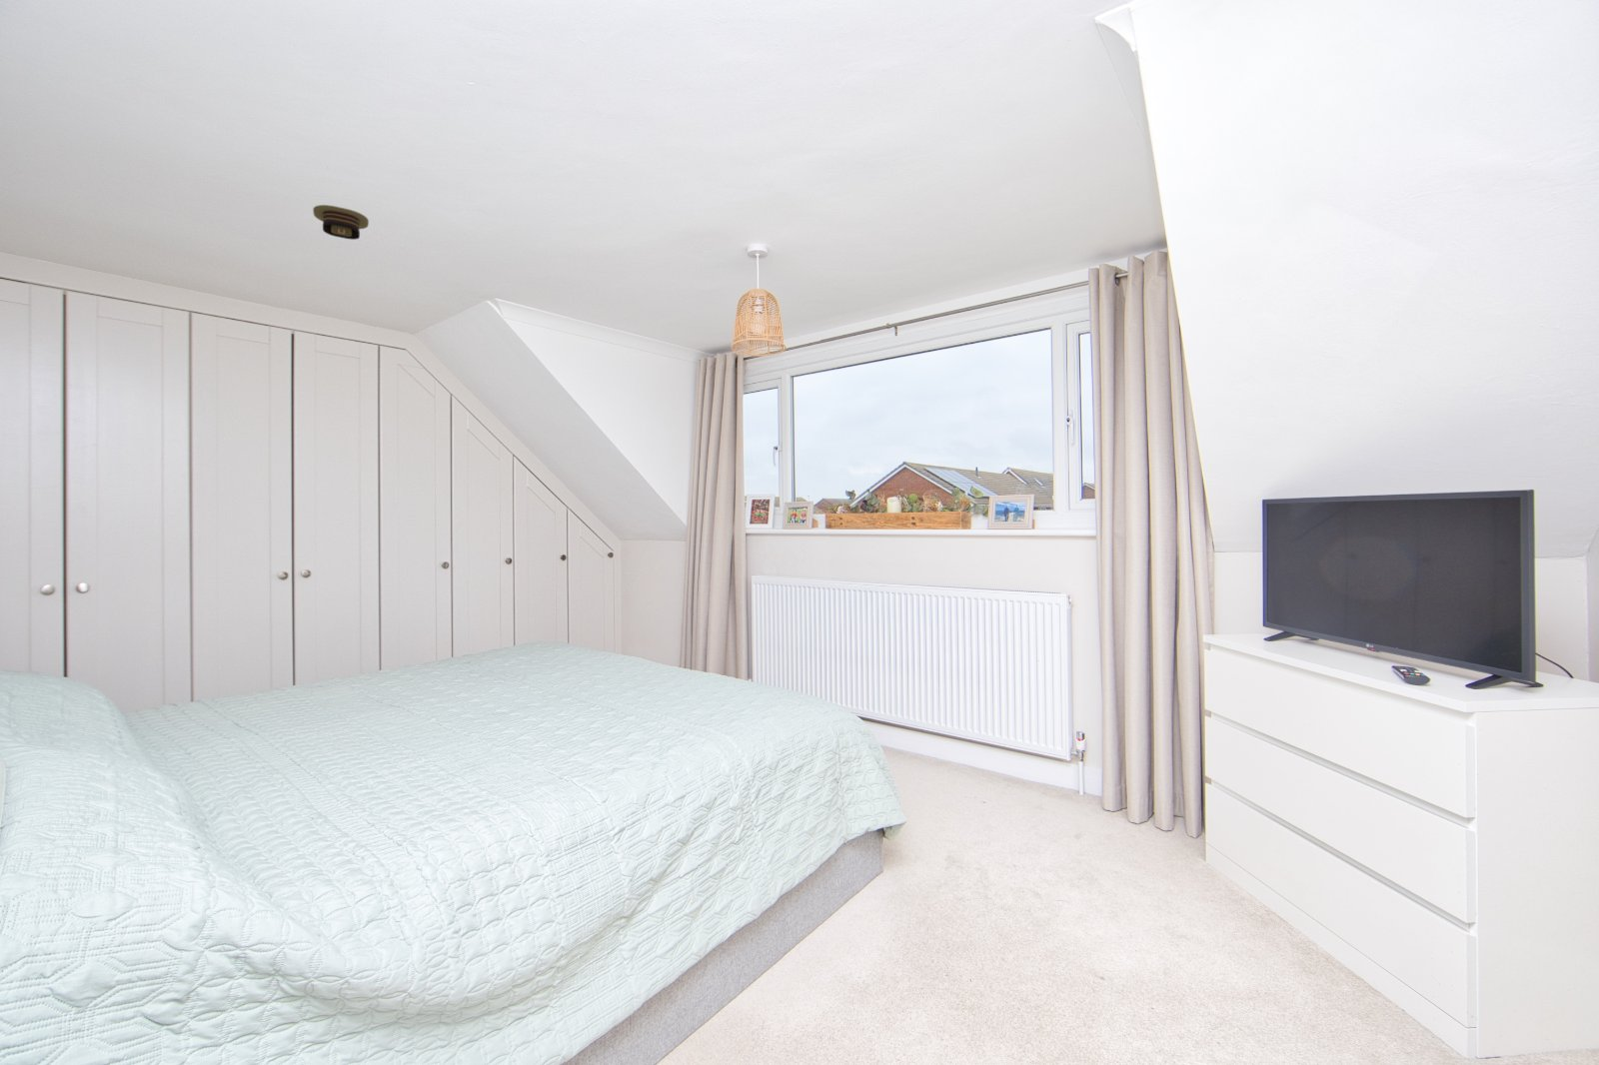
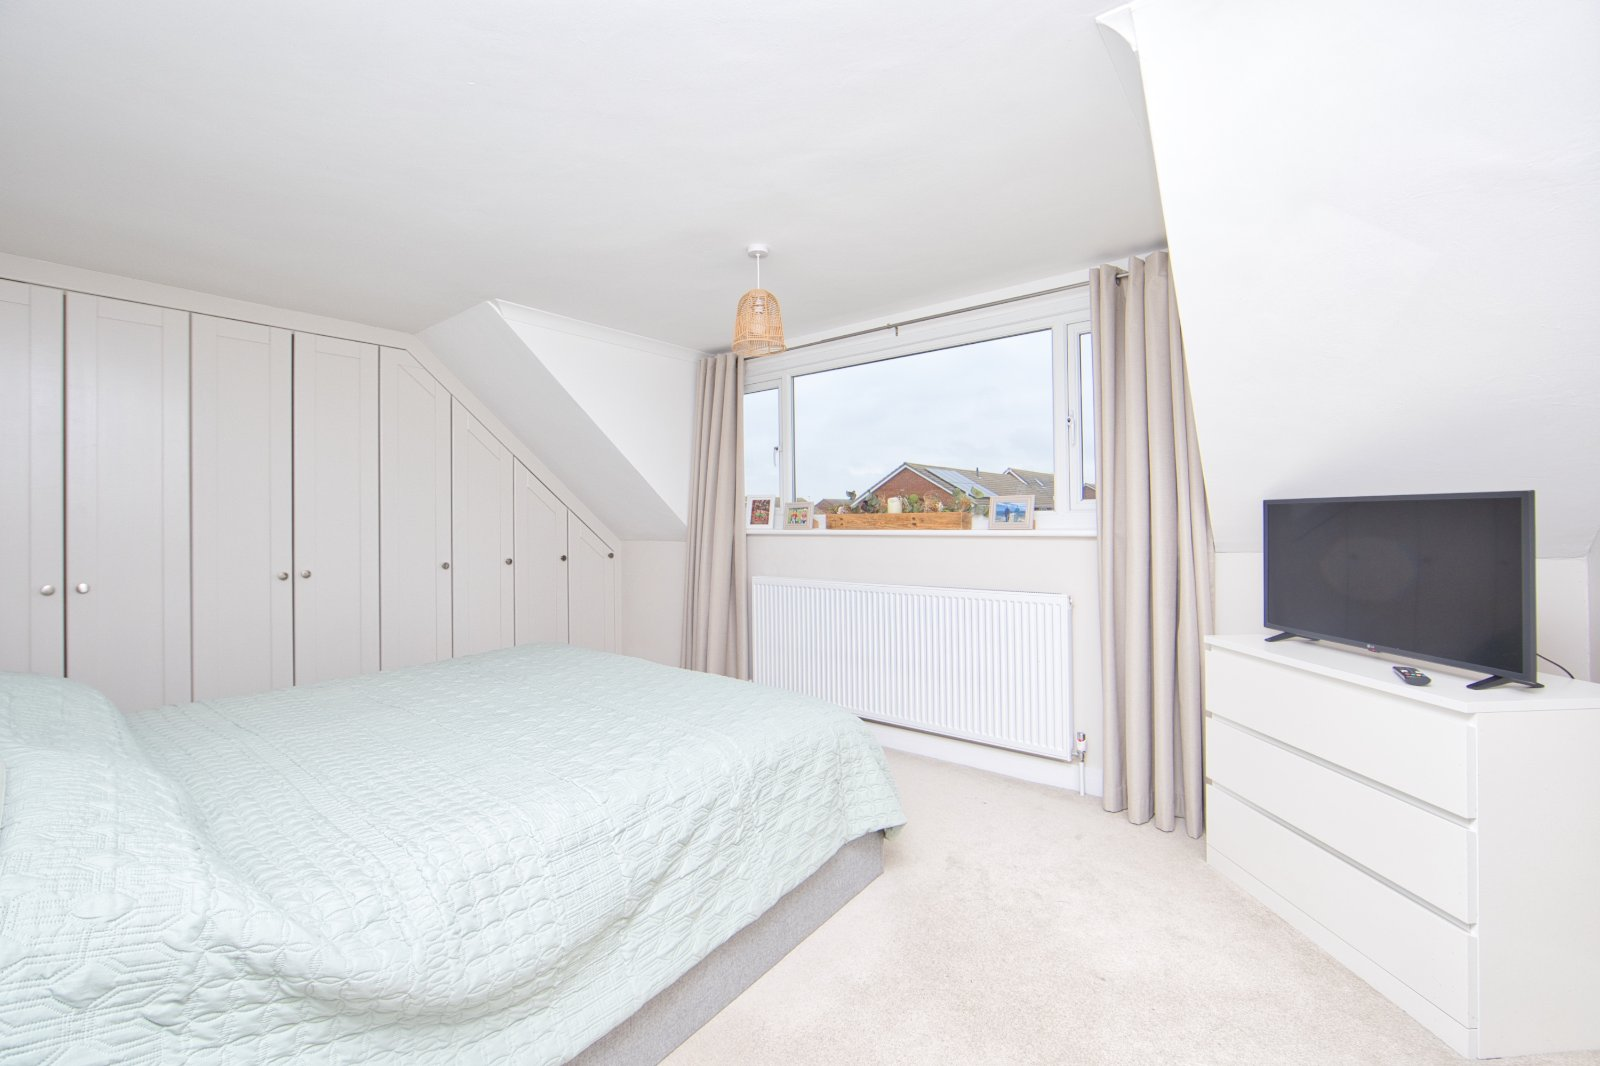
- recessed light (341, 223)
